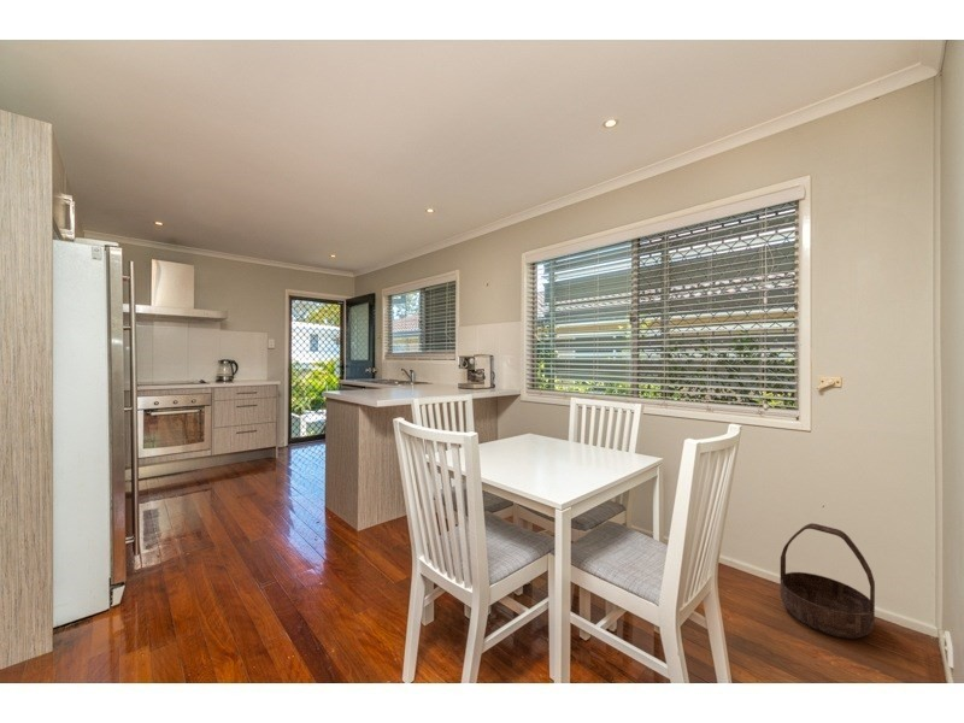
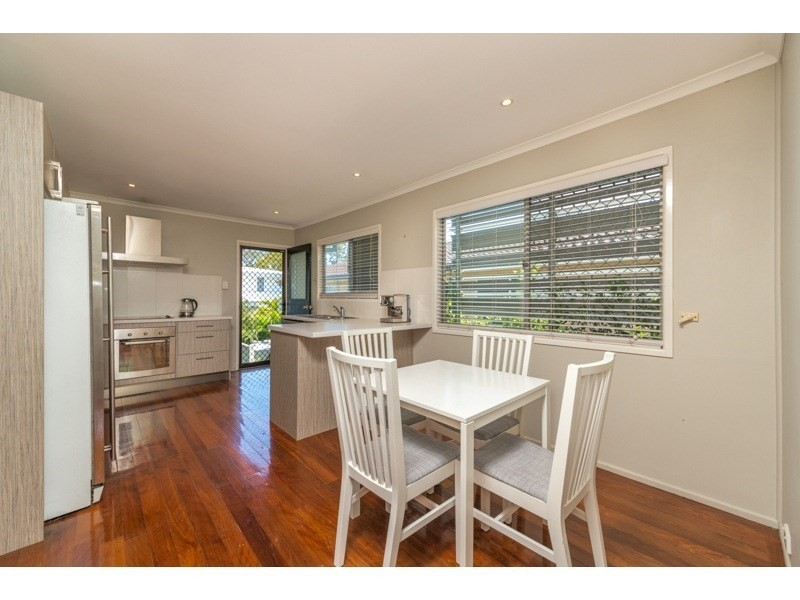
- basket (823, 576)
